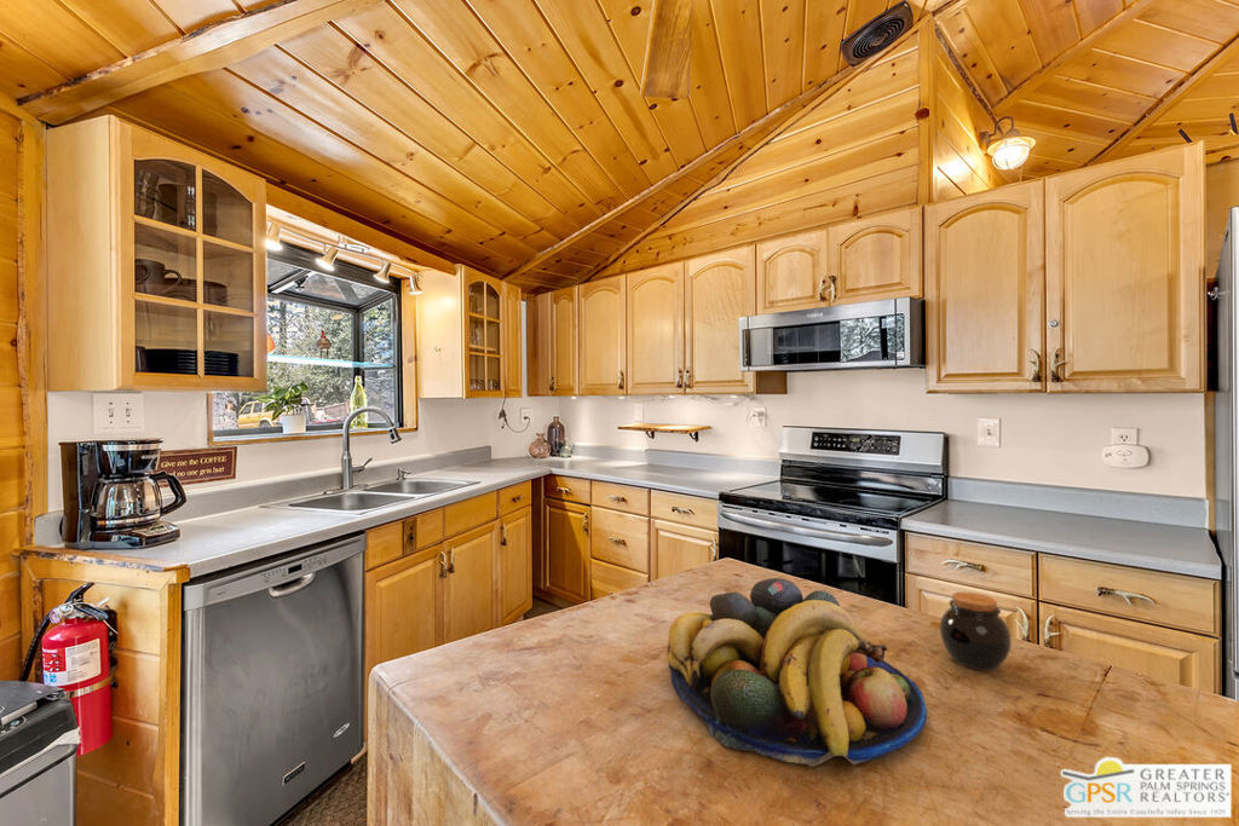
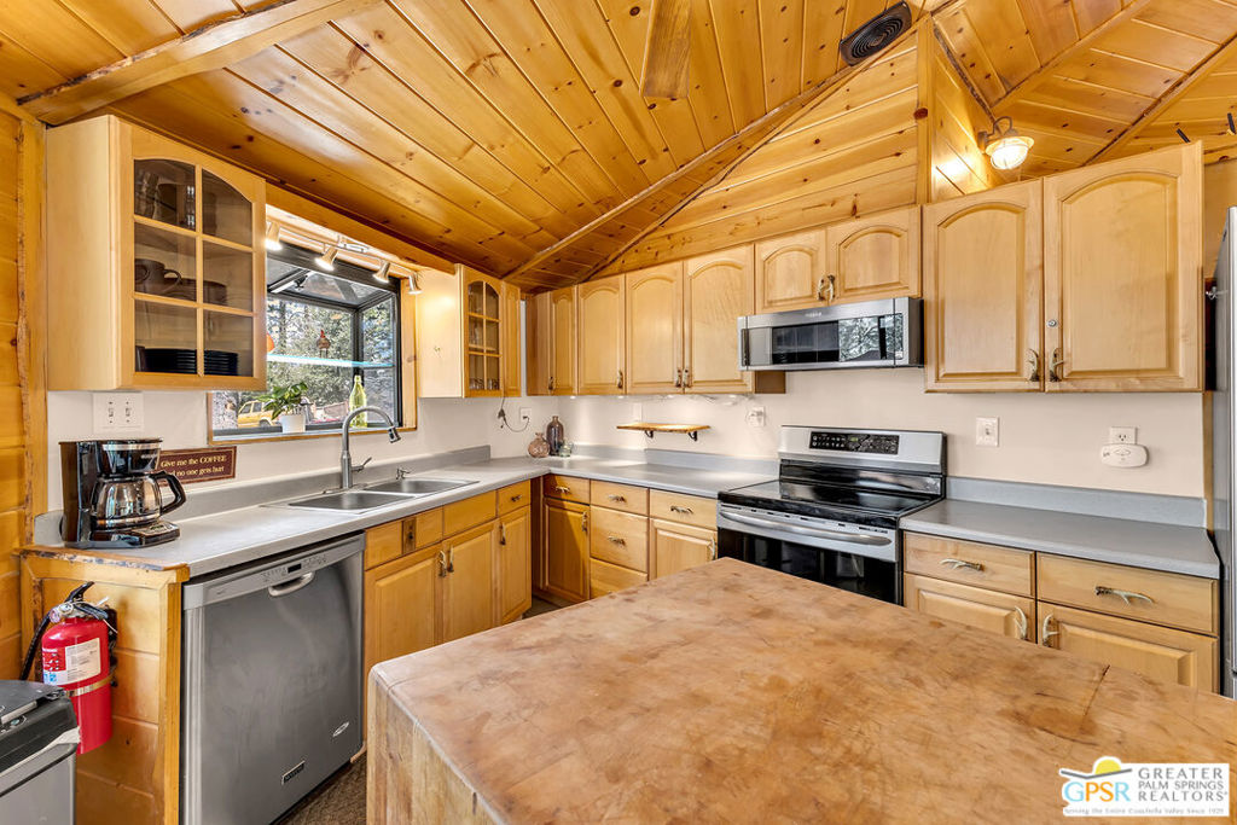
- fruit bowl (791, 641)
- jar (974, 629)
